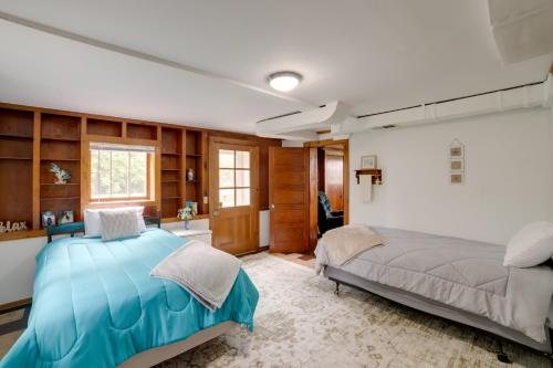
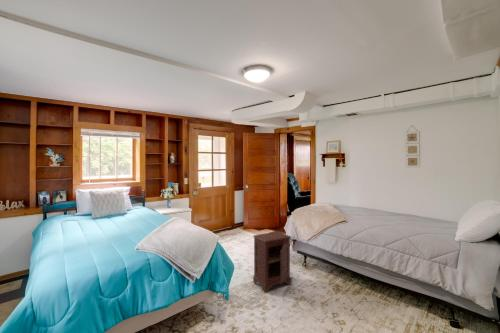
+ nightstand (276, 262)
